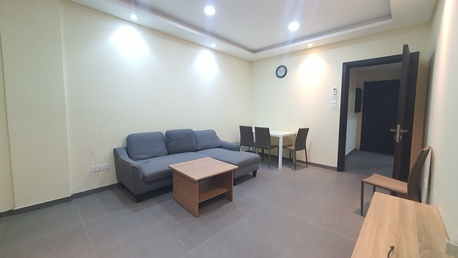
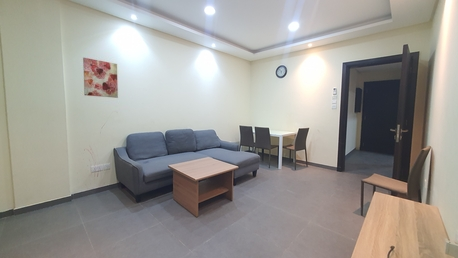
+ wall art (101, 78)
